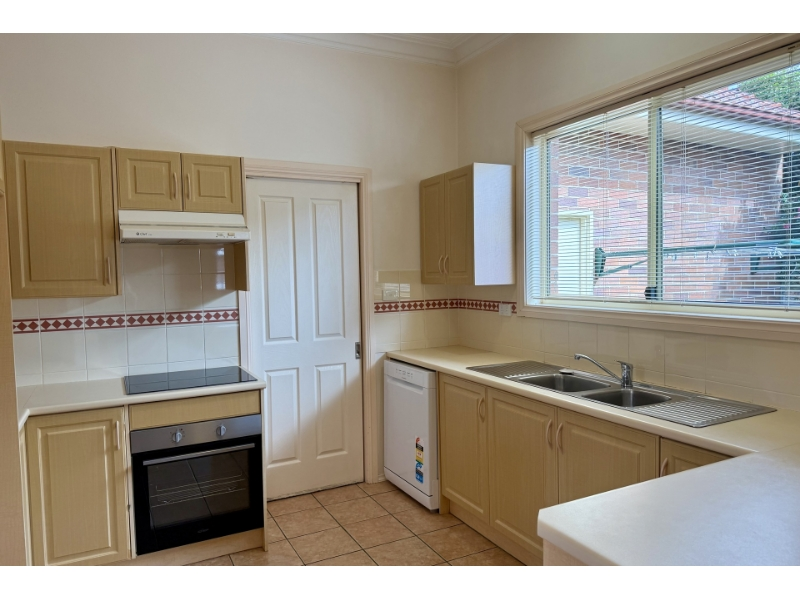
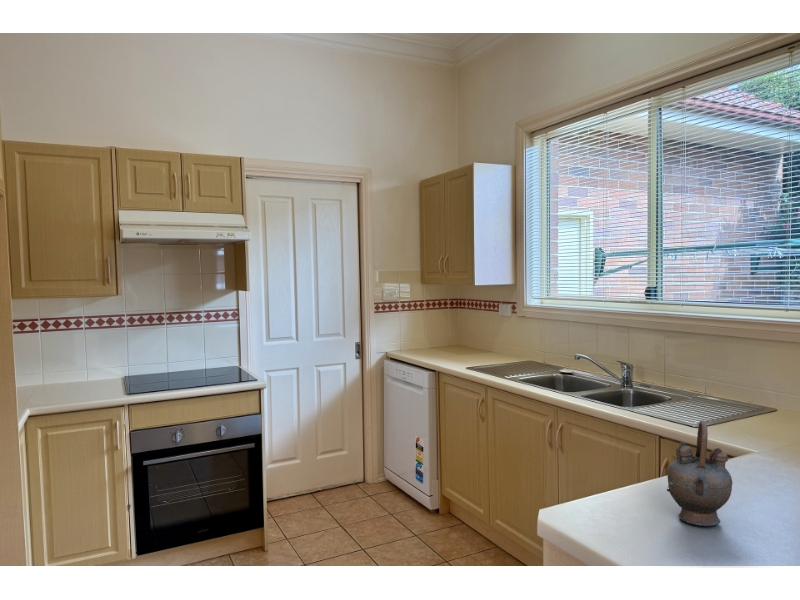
+ teapot (699, 472)
